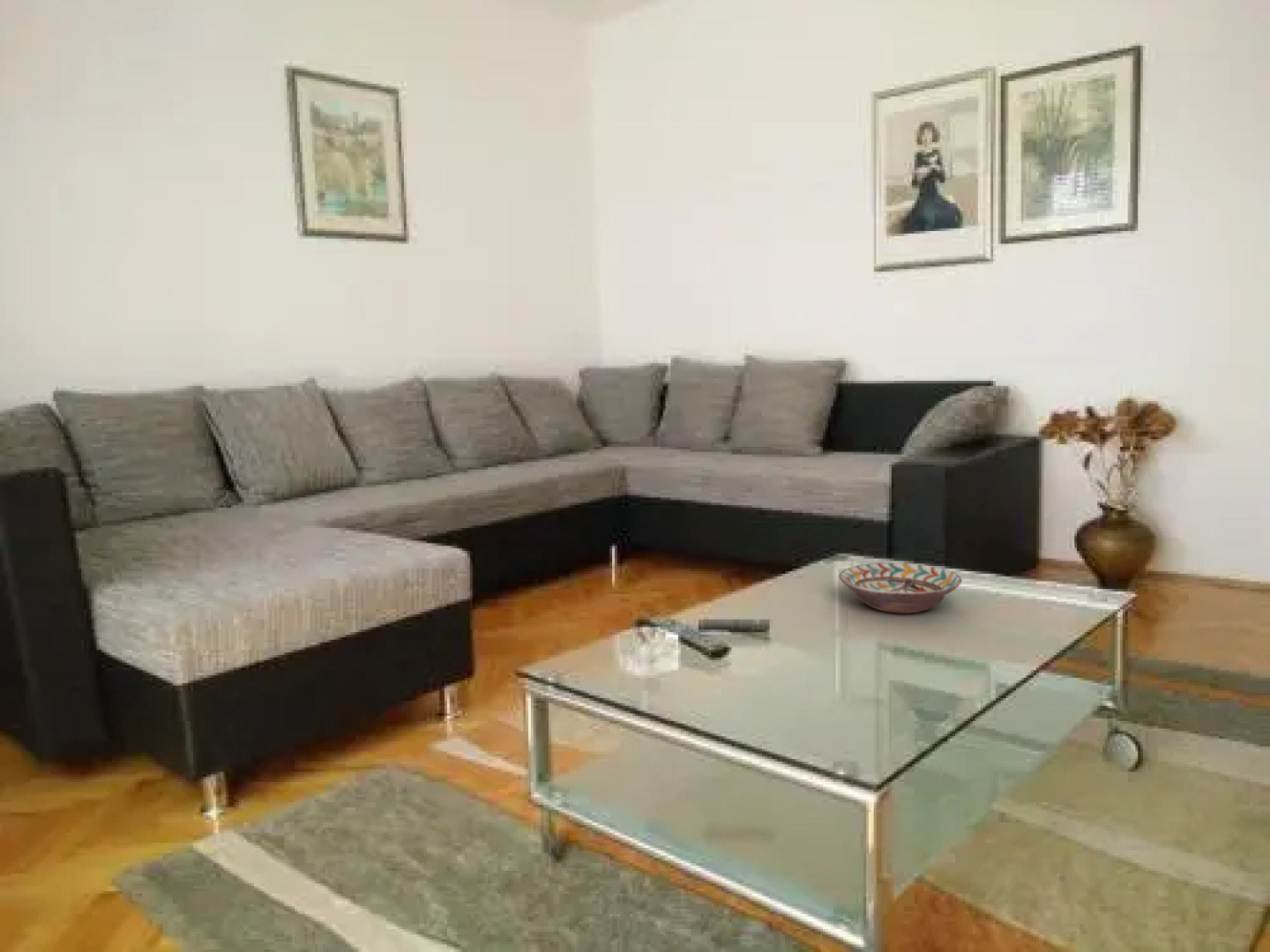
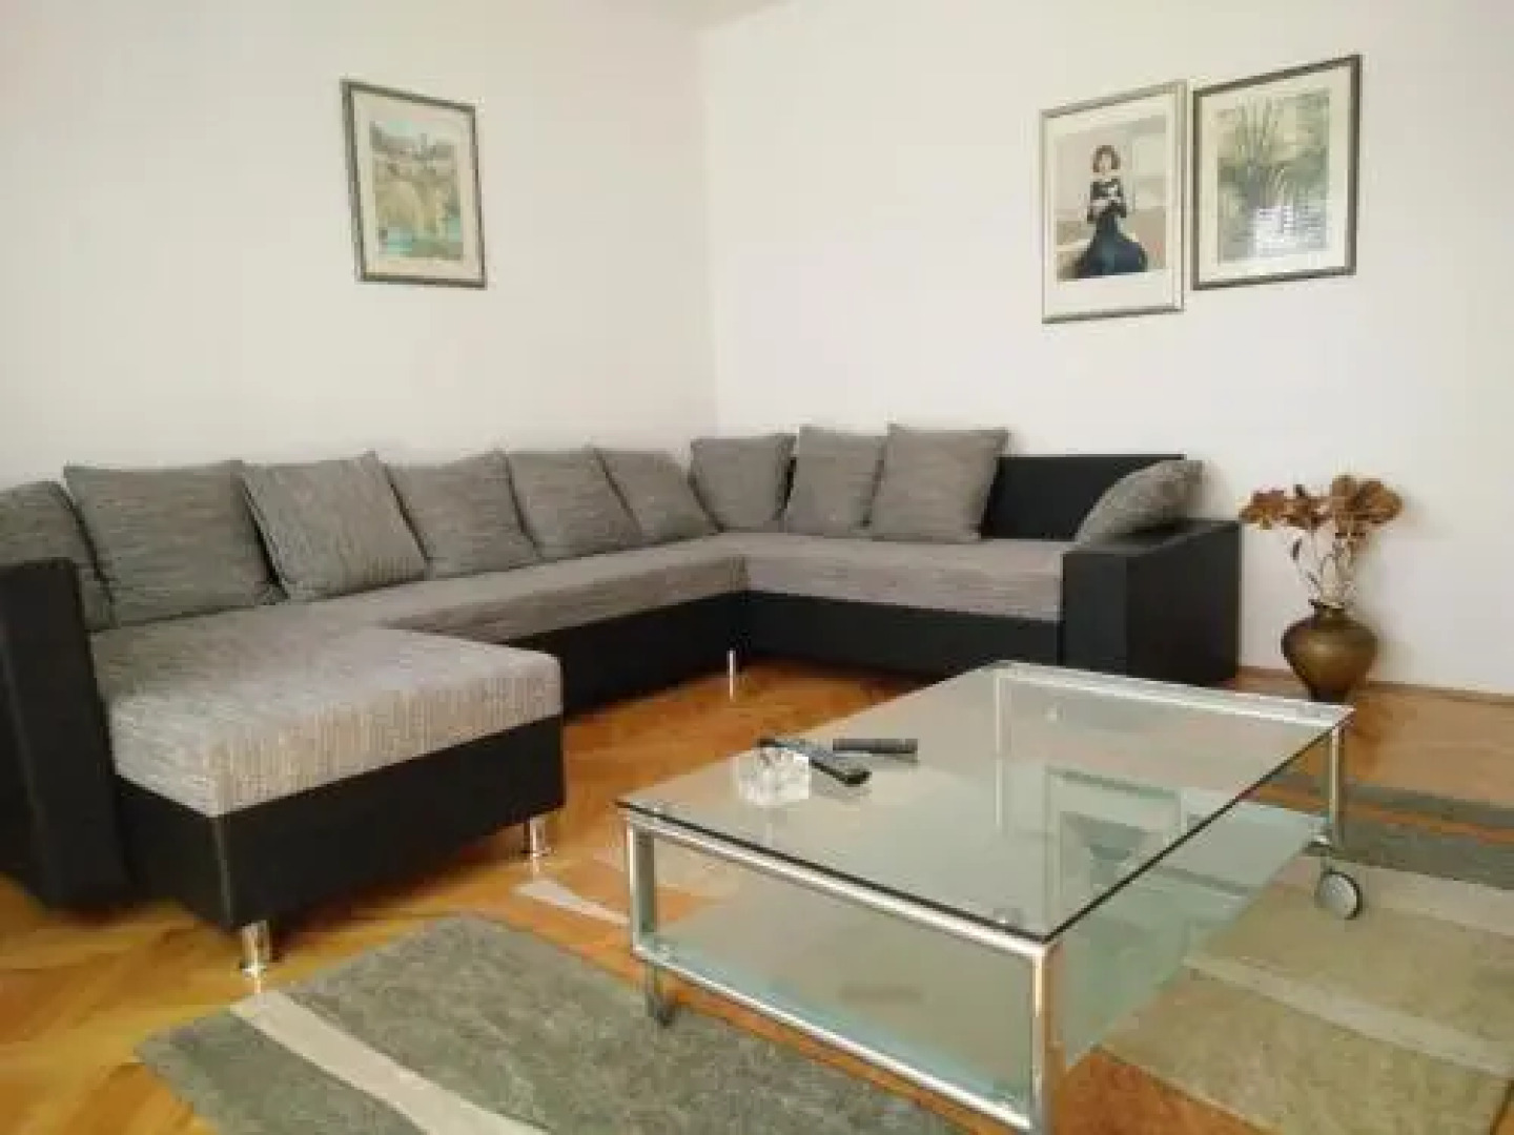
- decorative bowl (899, 591)
